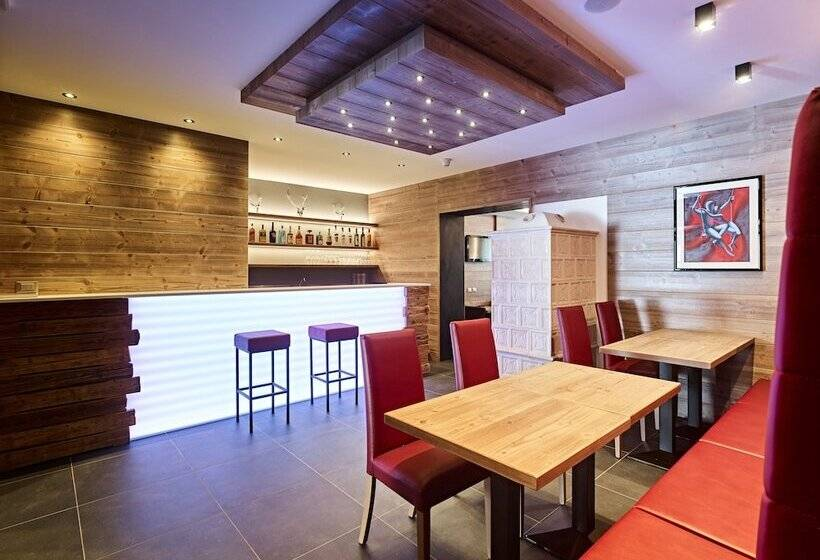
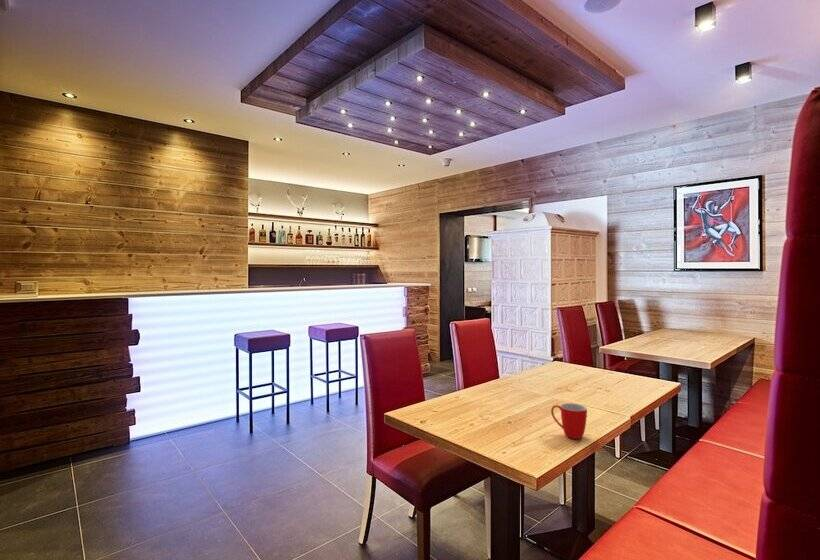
+ mug (568, 420)
